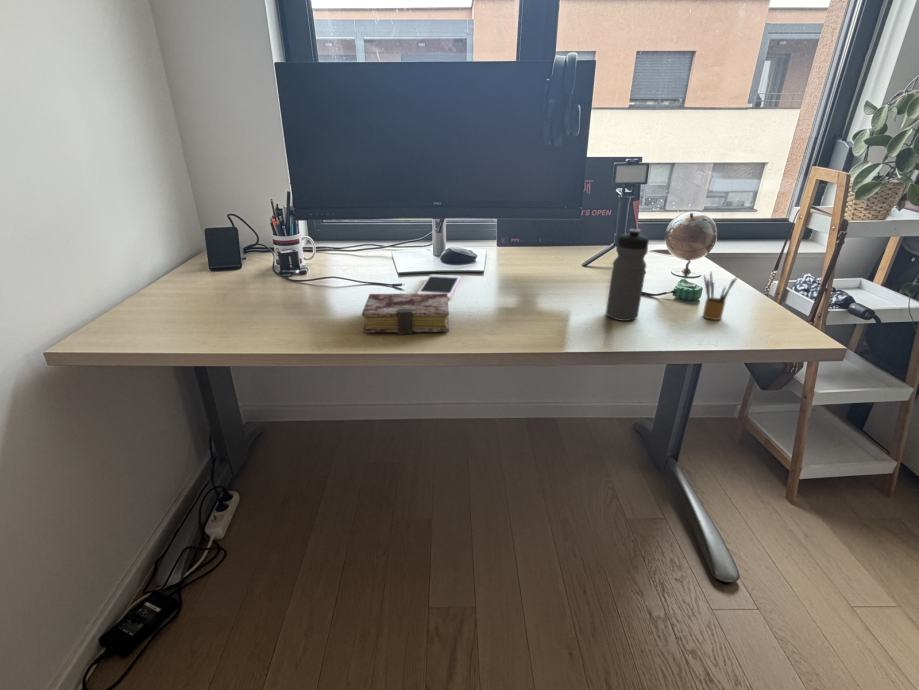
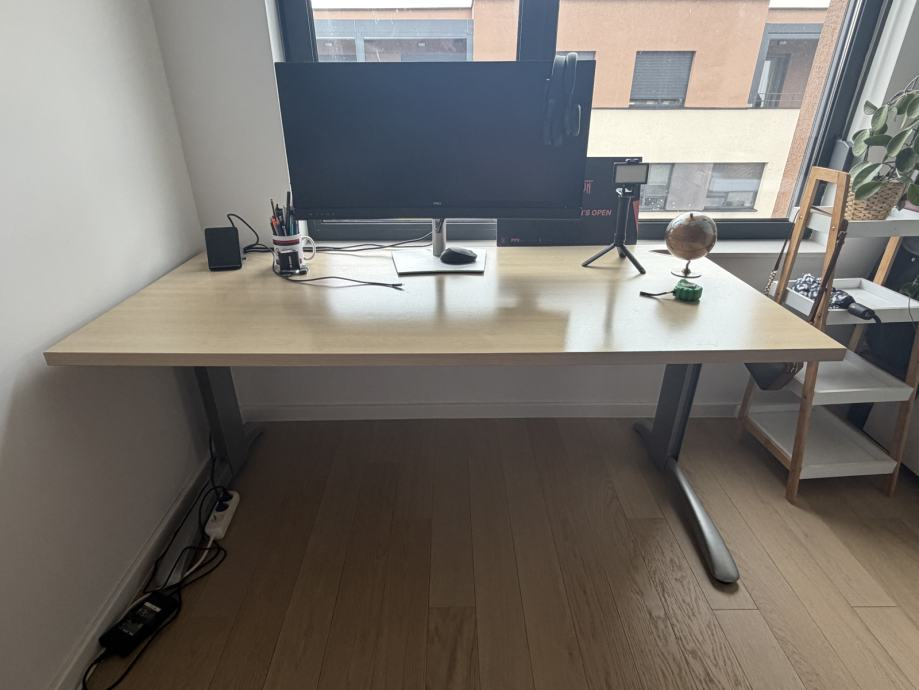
- cell phone (439, 286)
- book (407, 311)
- water bottle (628, 274)
- pencil box (717, 298)
